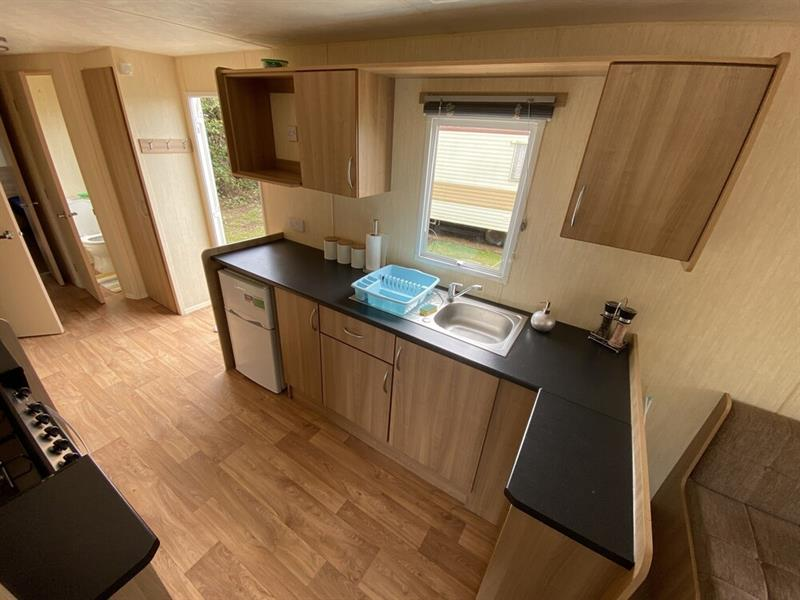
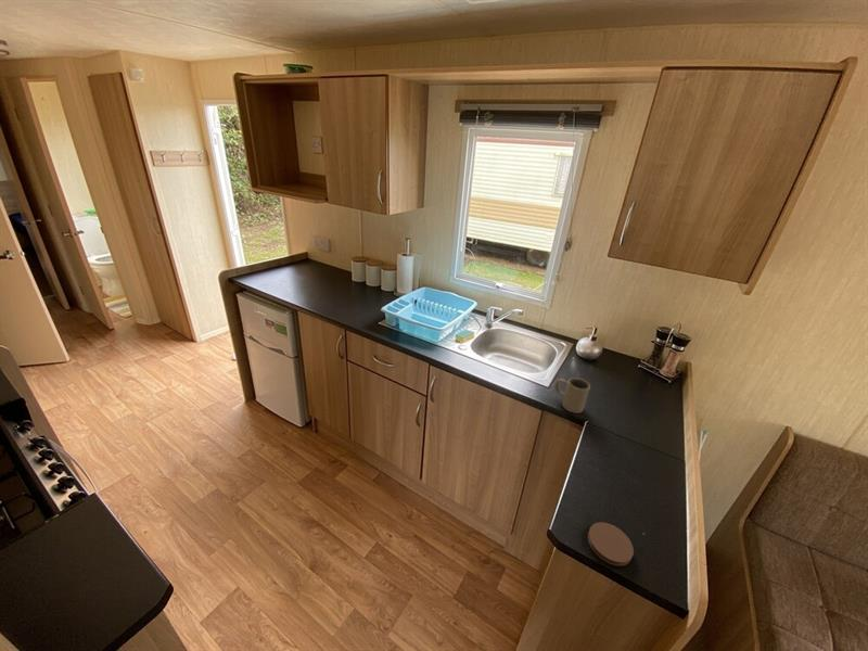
+ coaster (610, 542)
+ mug (570, 392)
